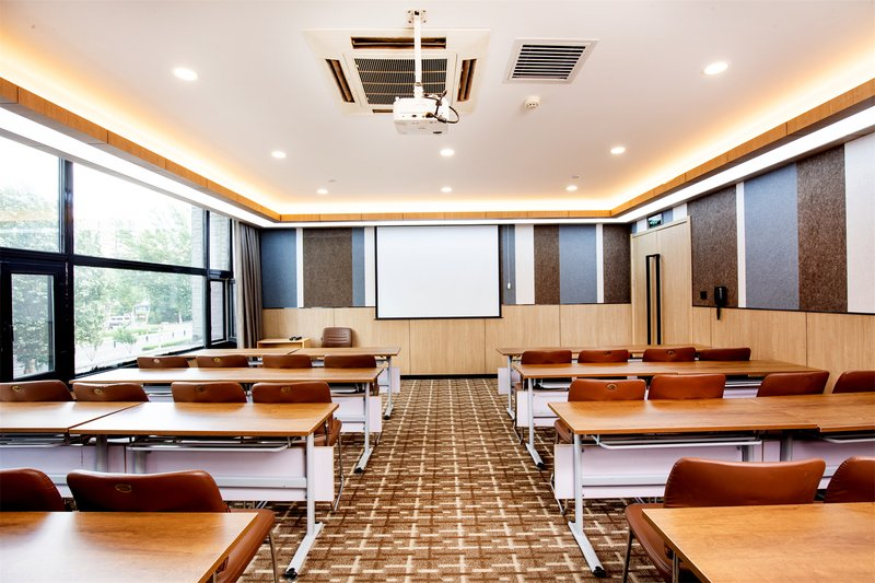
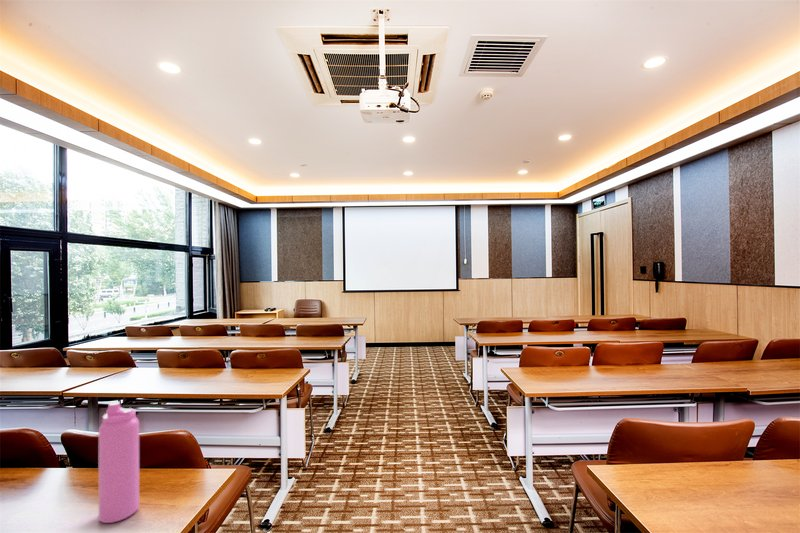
+ water bottle (119, 457)
